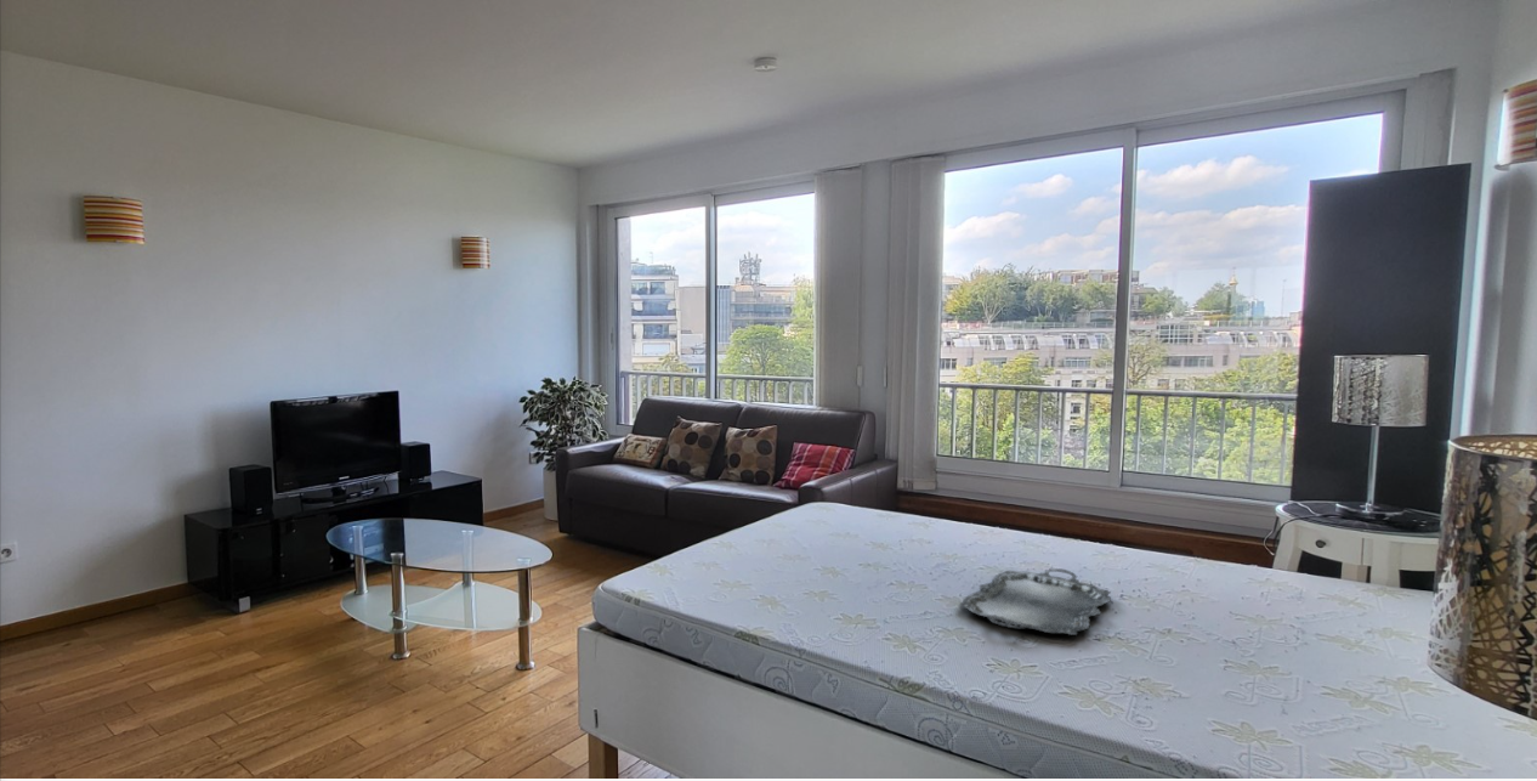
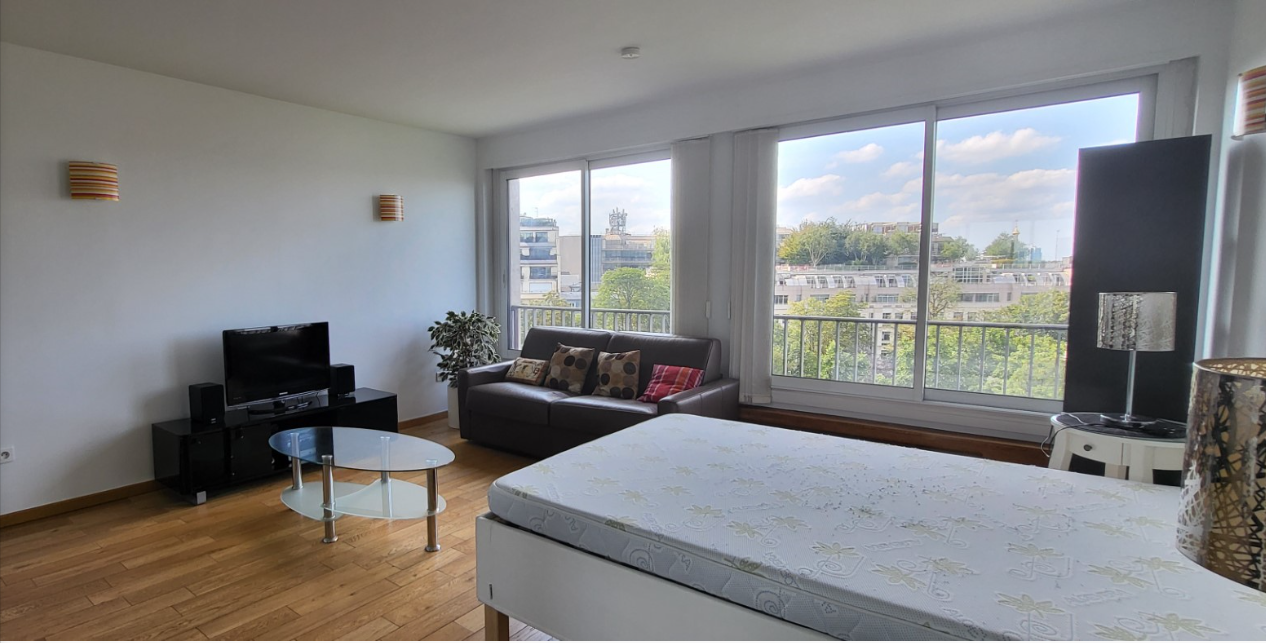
- serving tray (1037, 599)
